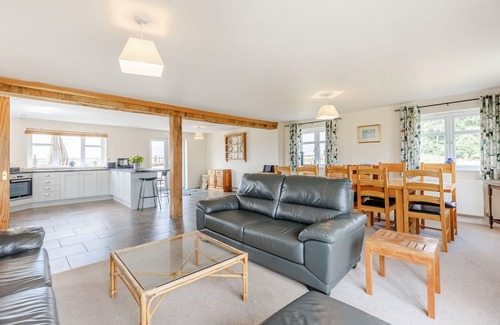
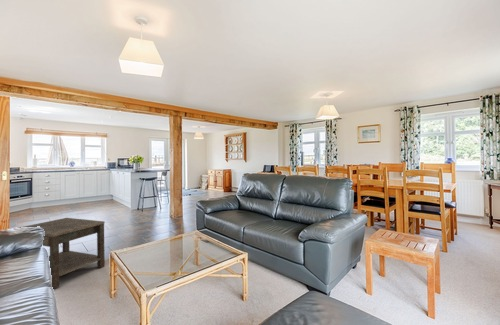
+ side table (58, 248)
